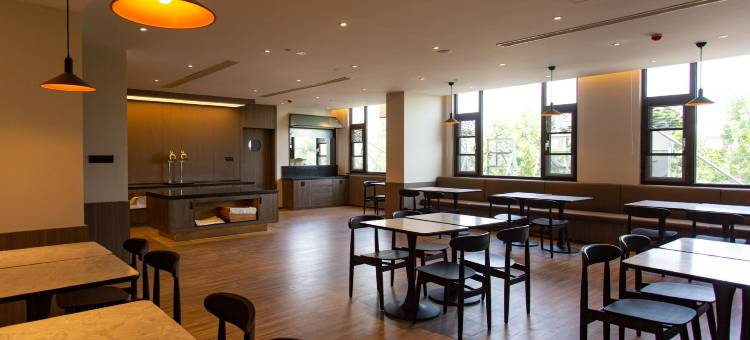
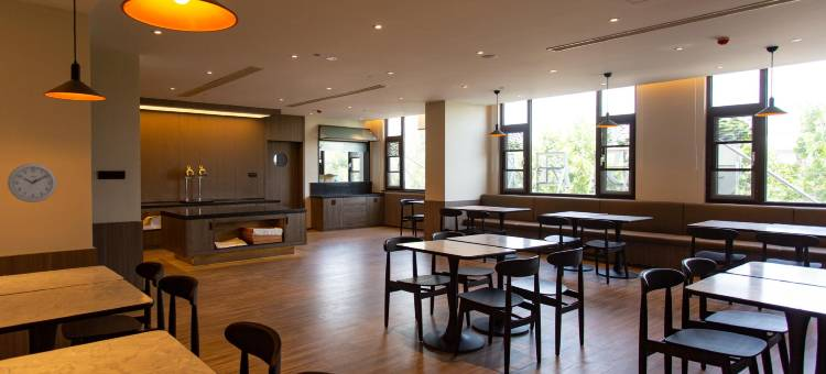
+ wall clock (32, 183)
